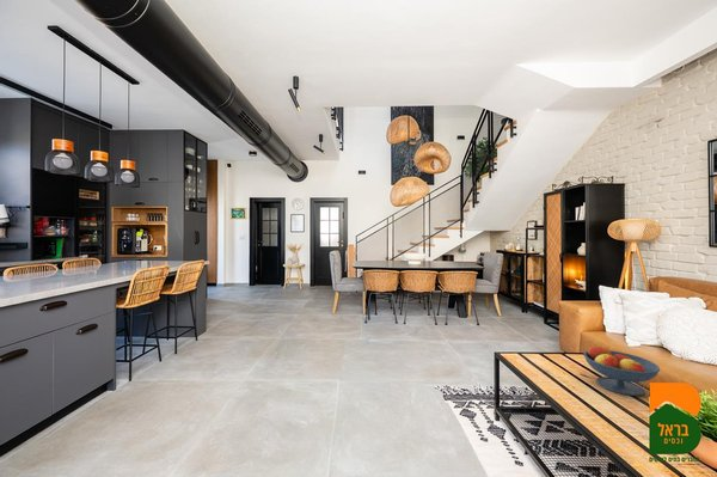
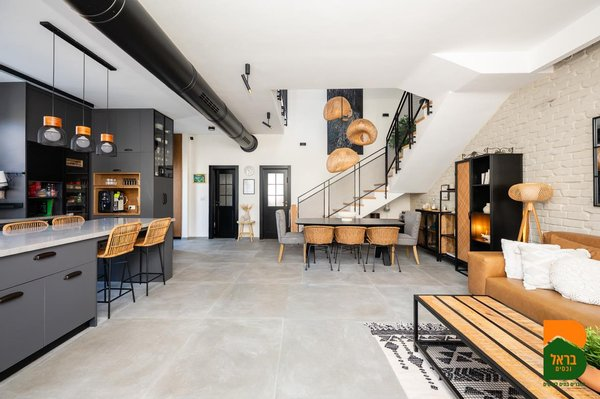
- fruit bowl (619, 368)
